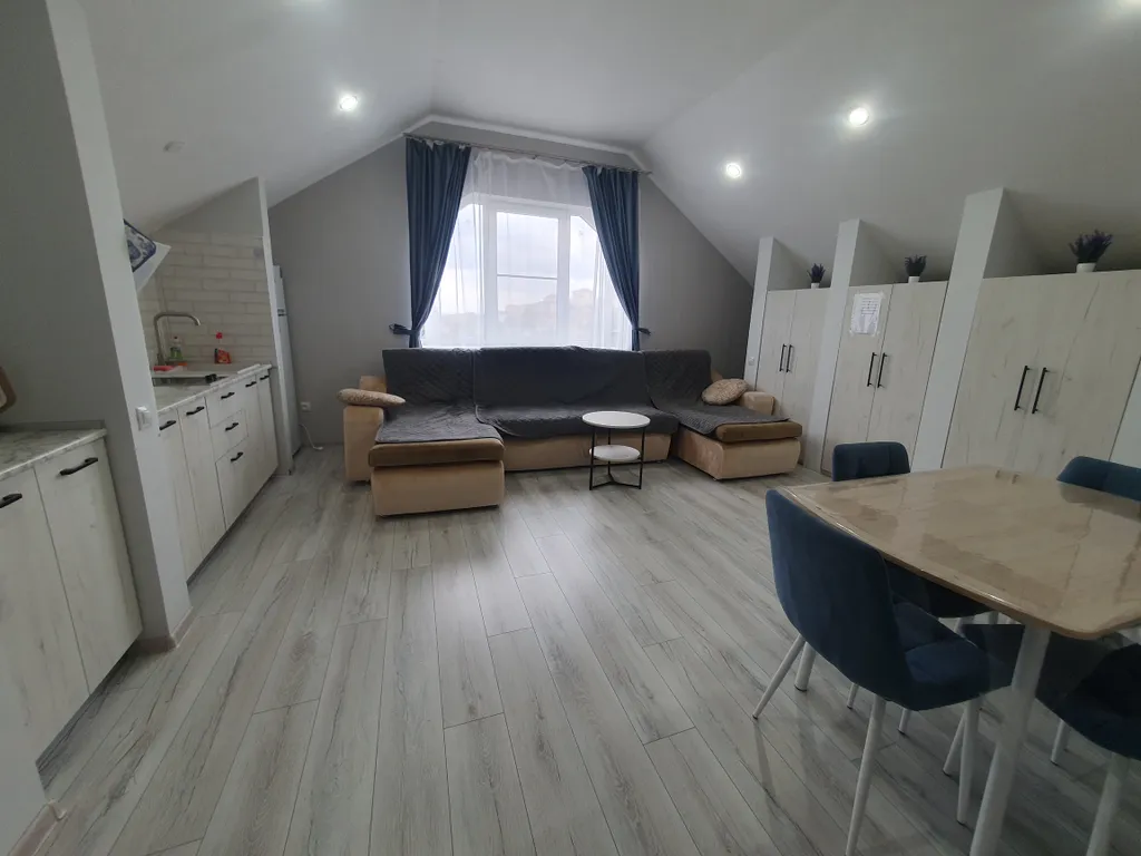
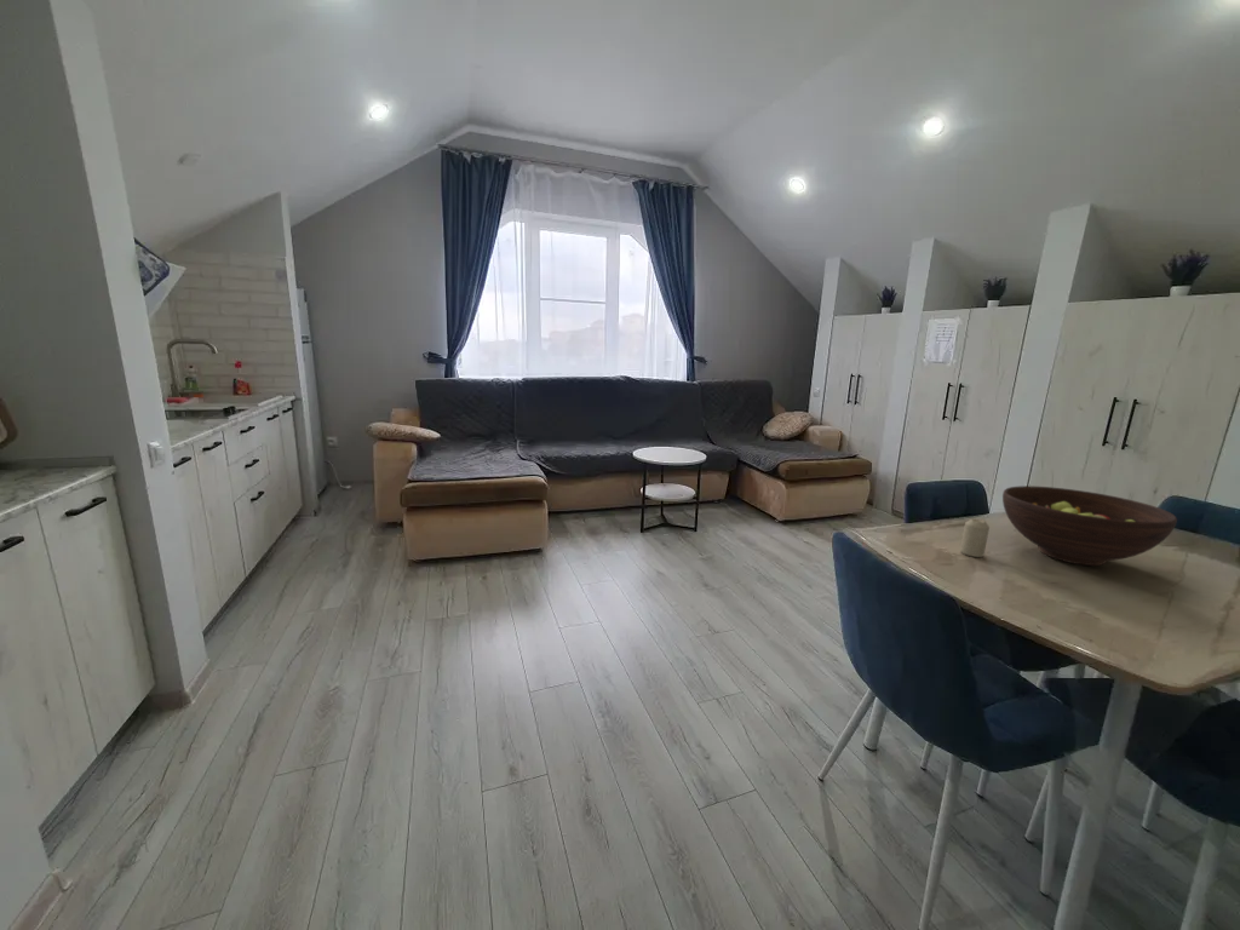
+ candle (975, 536)
+ fruit bowl (1077, 529)
